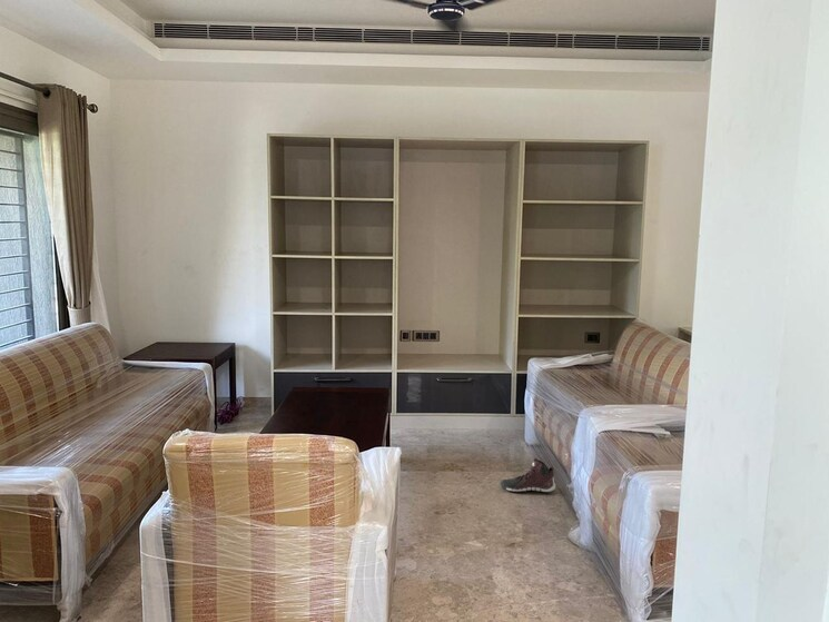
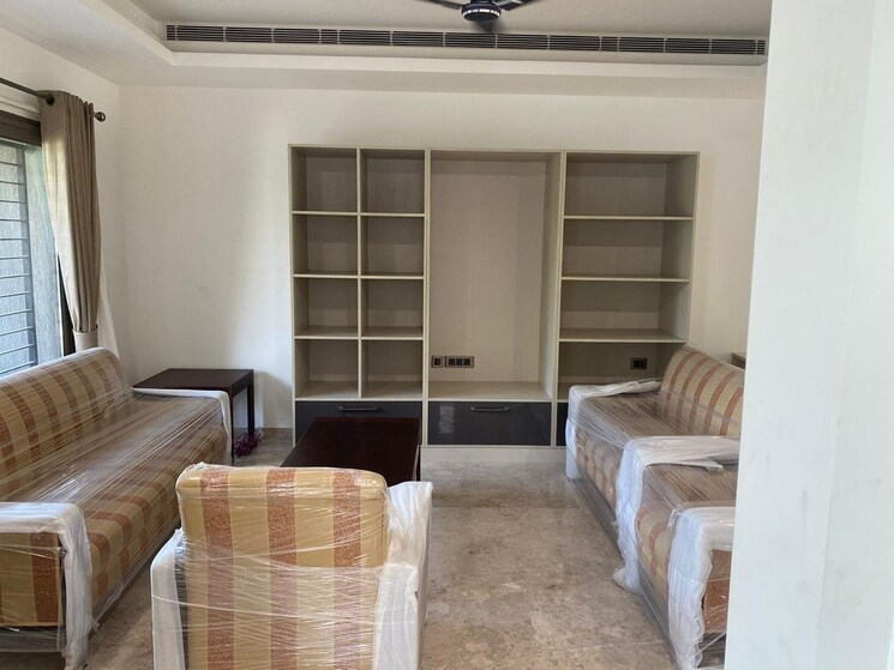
- sneaker (527, 473)
